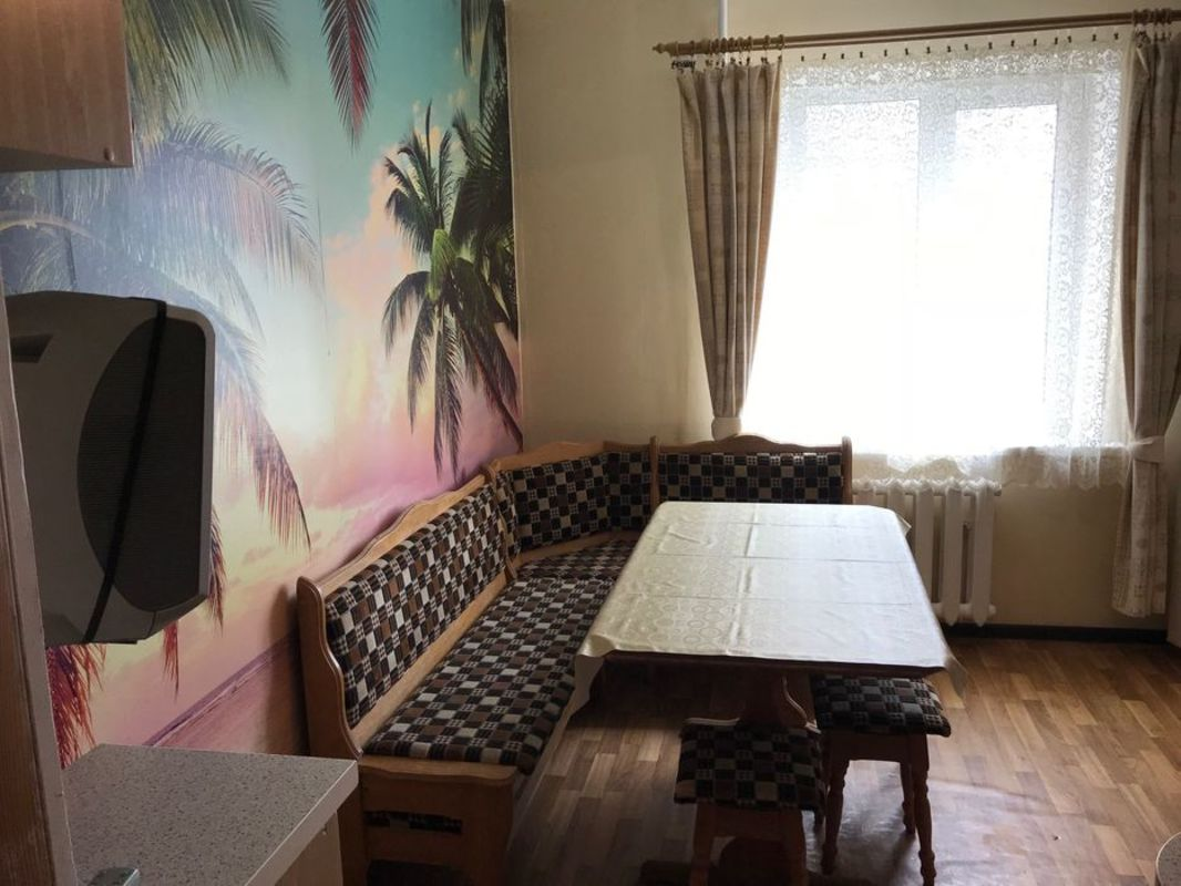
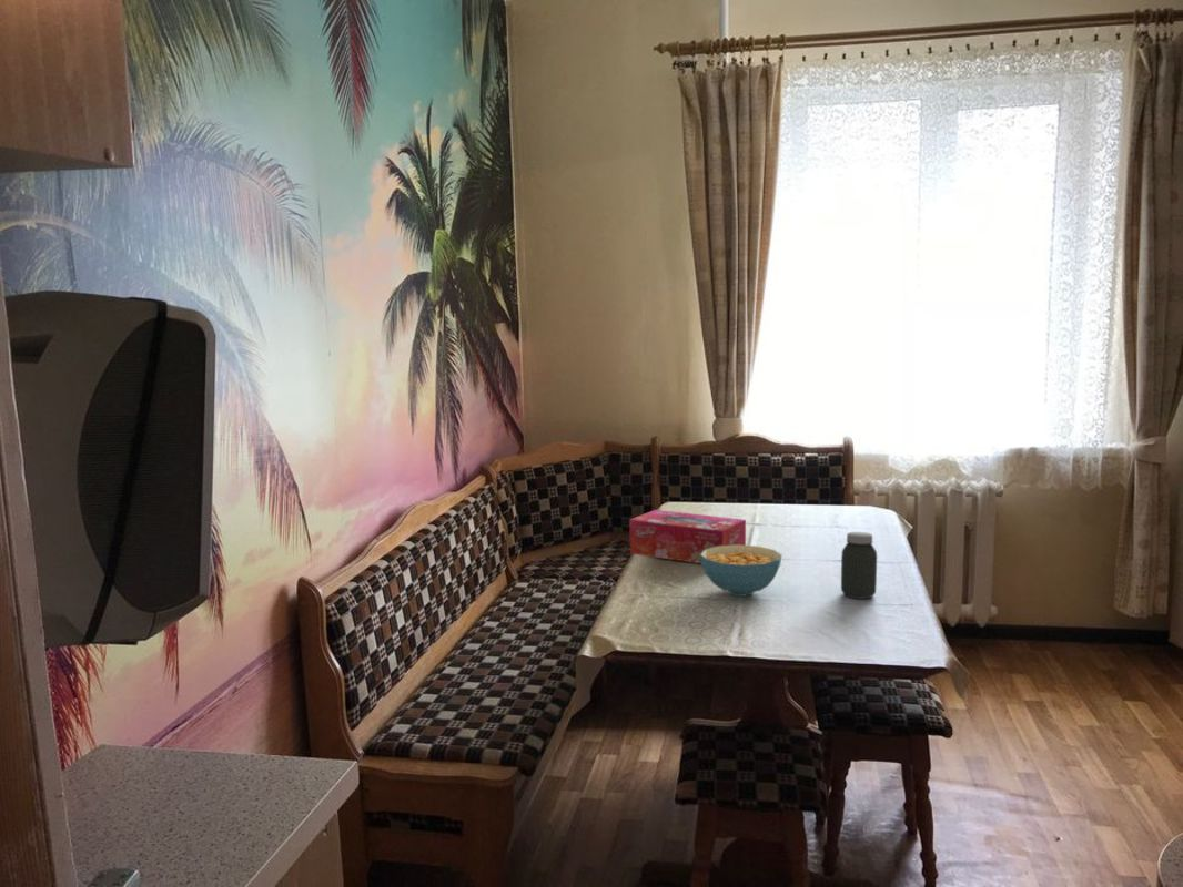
+ tissue box (687, 537)
+ cereal bowl (740, 573)
+ jar (859, 564)
